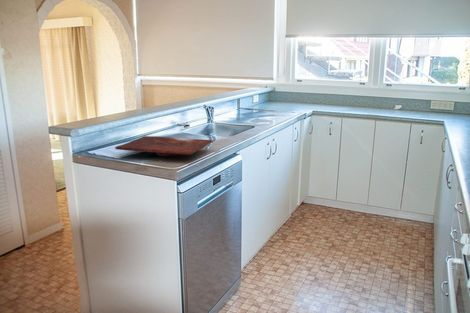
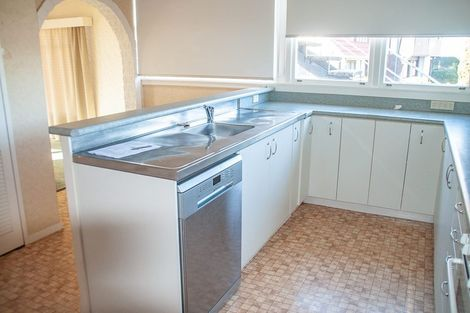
- cutting board (166, 148)
